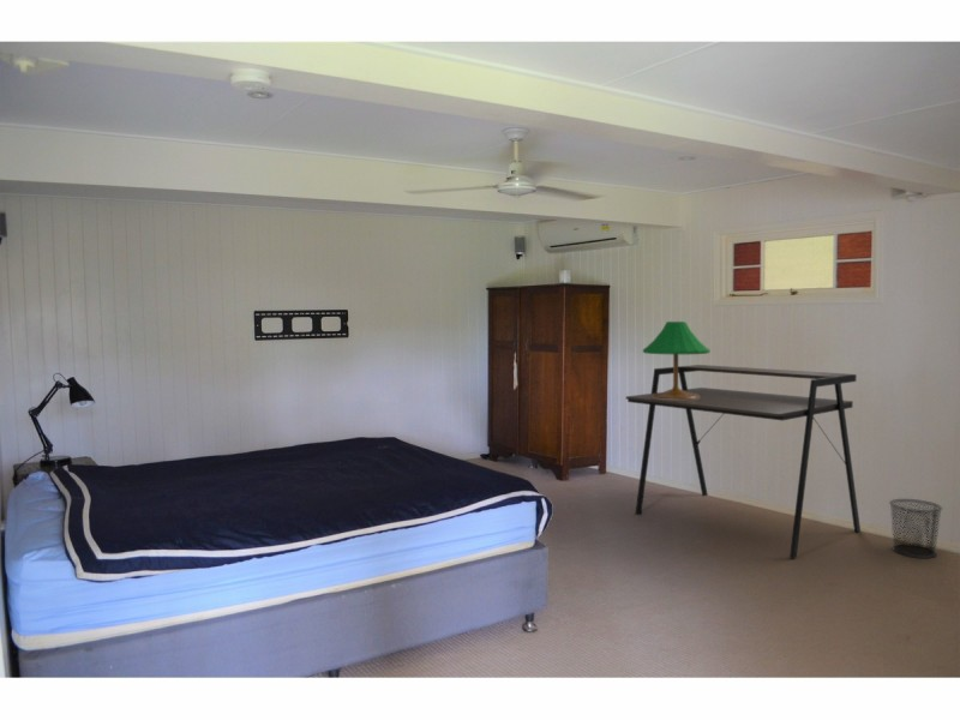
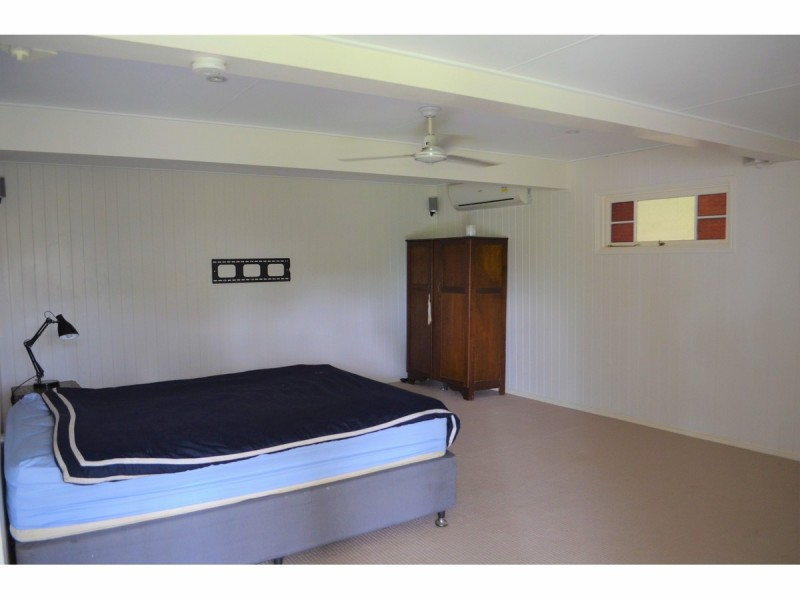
- table lamp (676, 359)
- waste bin (914, 527)
- desk (743, 415)
